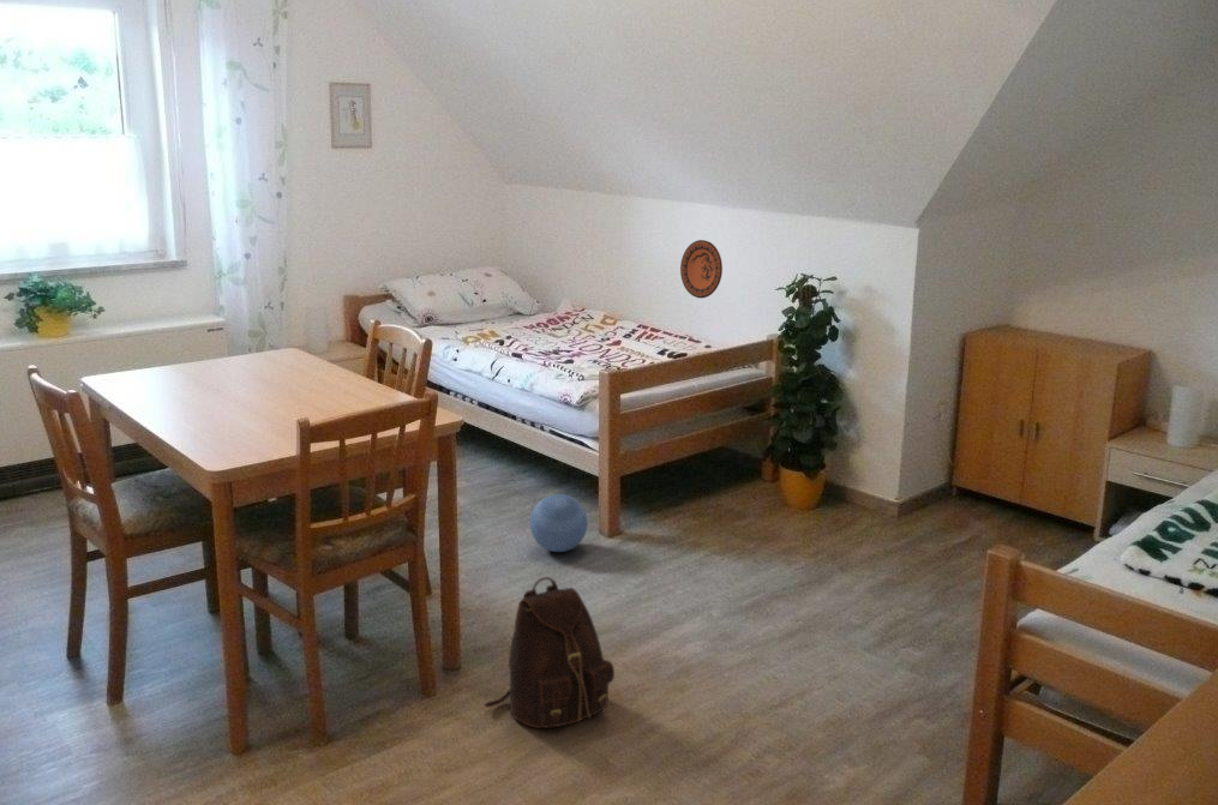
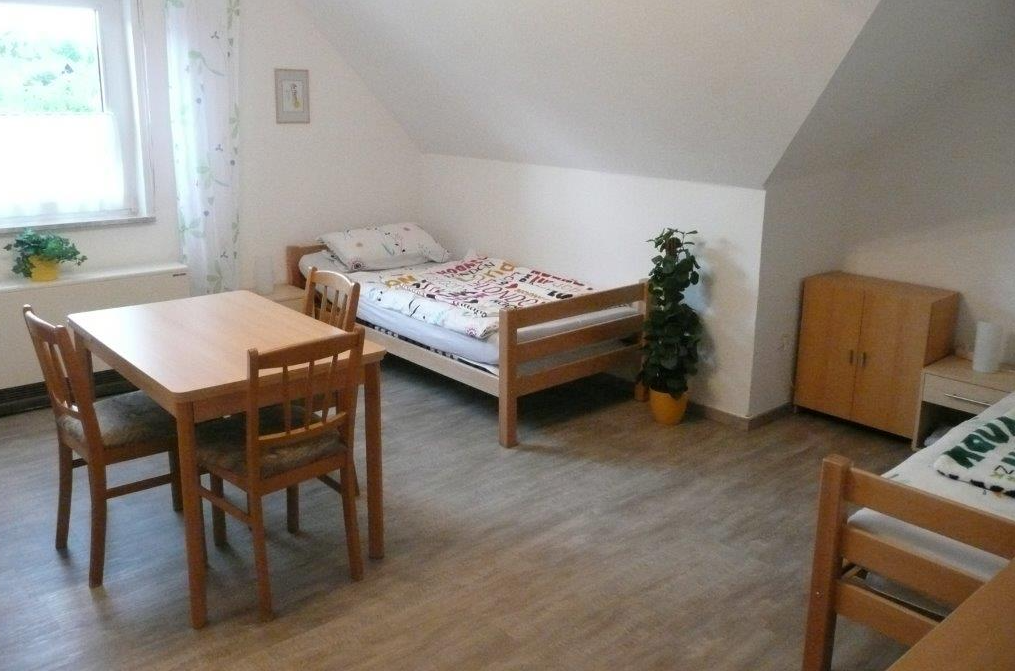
- decorative plate (701, 269)
- ball (558, 523)
- backpack (556, 645)
